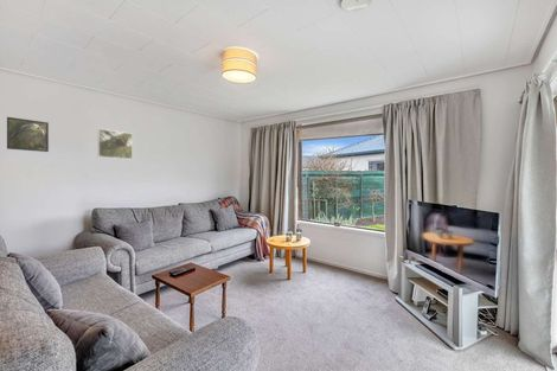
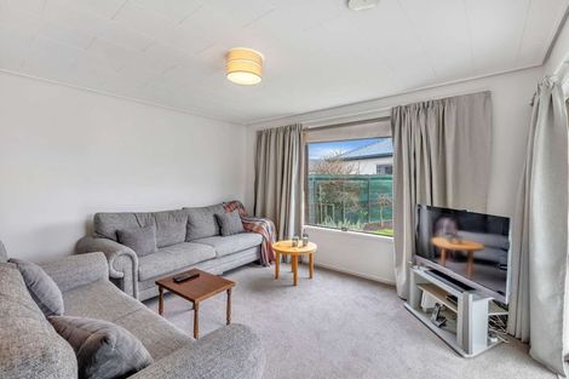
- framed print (115, 145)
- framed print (28, 135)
